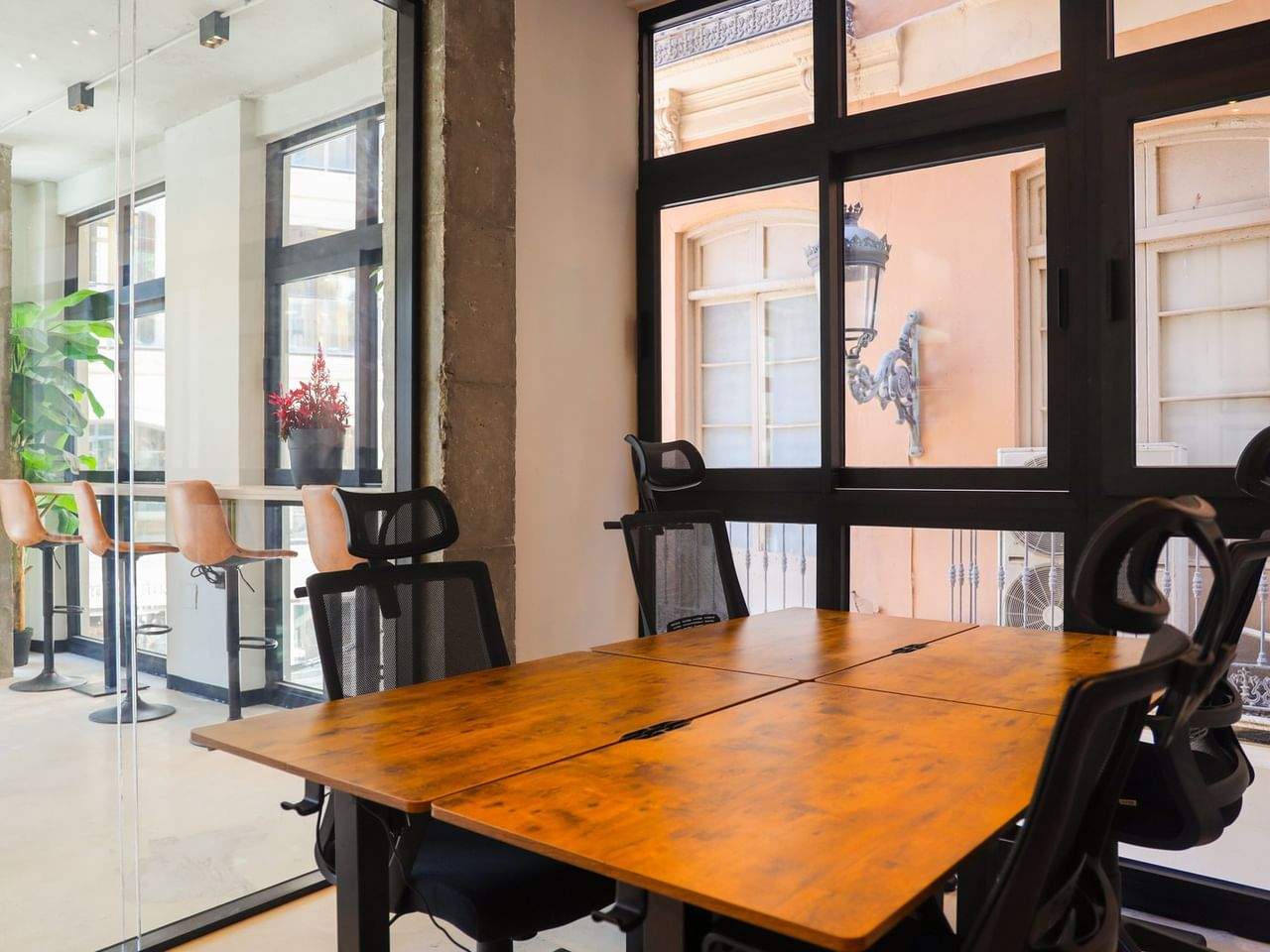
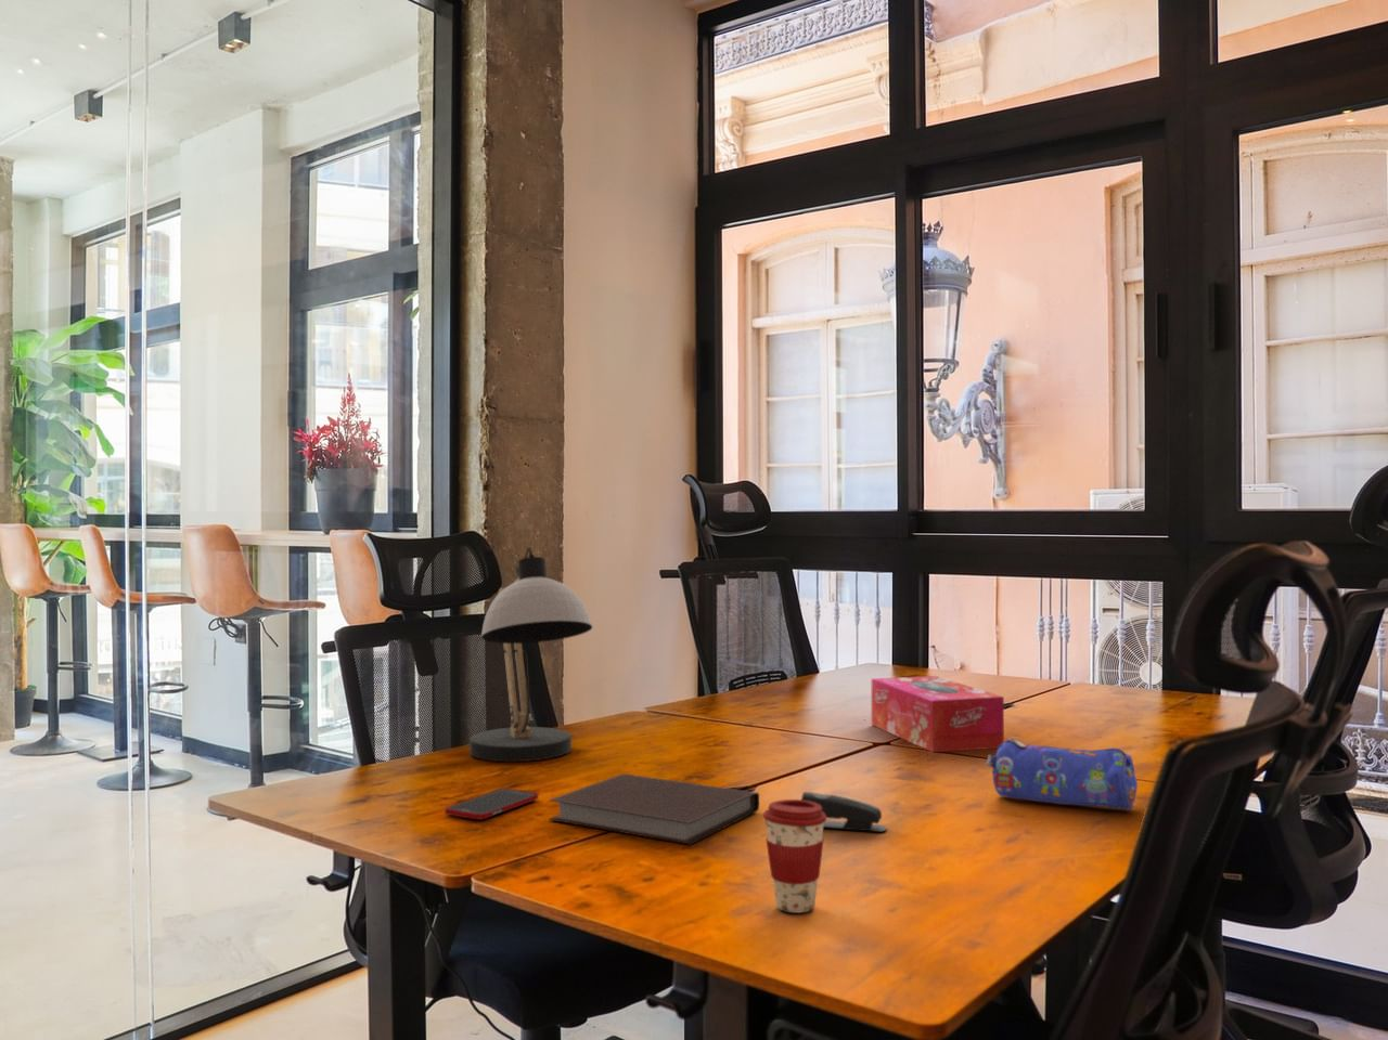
+ cell phone (492, 803)
+ notebook (655, 805)
+ pencil case (1061, 772)
+ stapler (842, 811)
+ desk lamp (522, 650)
+ coffee cup (795, 854)
+ tissue box (933, 711)
